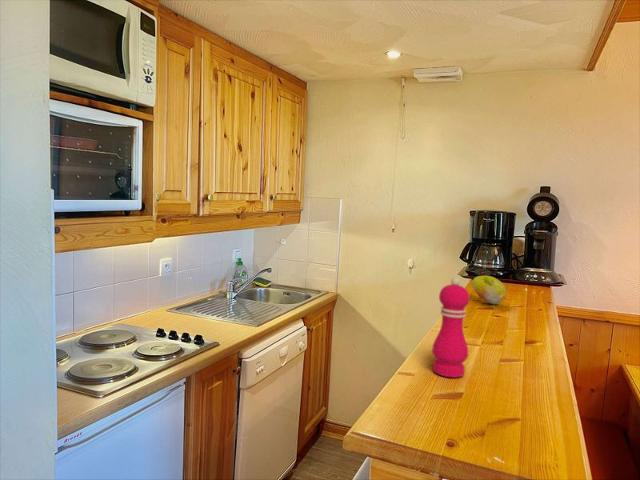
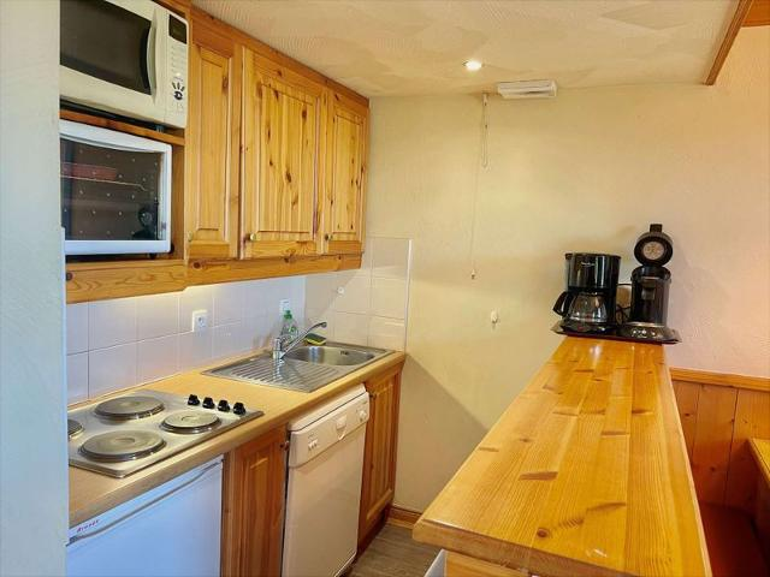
- fruit (488, 289)
- pepper mill (452, 325)
